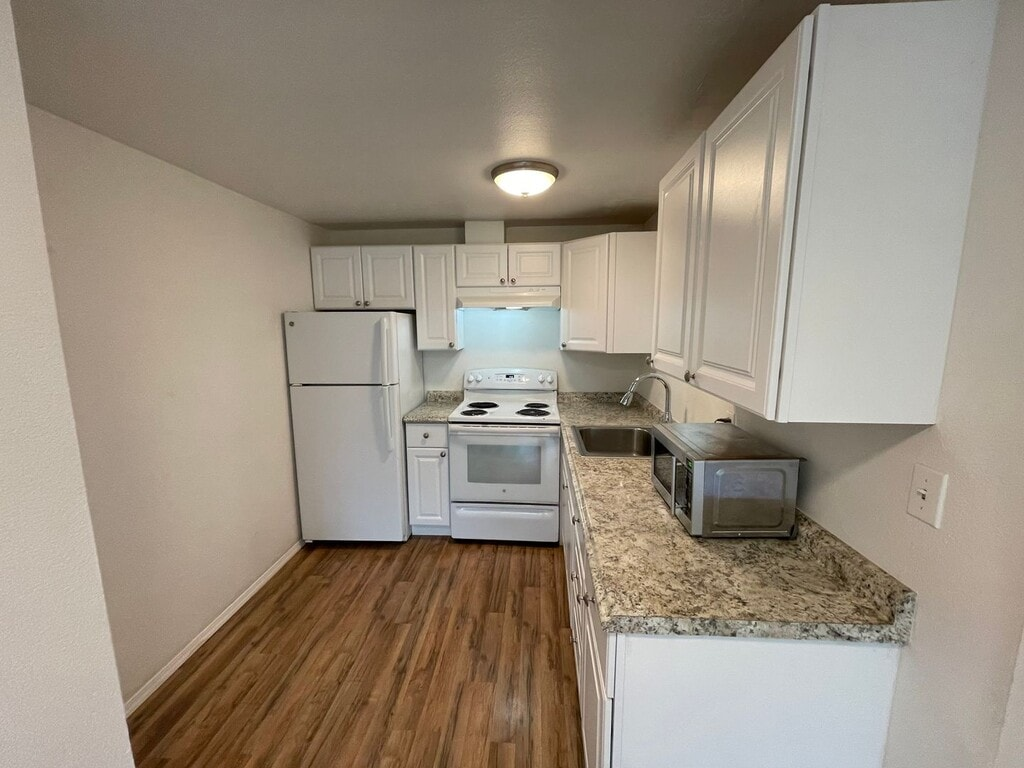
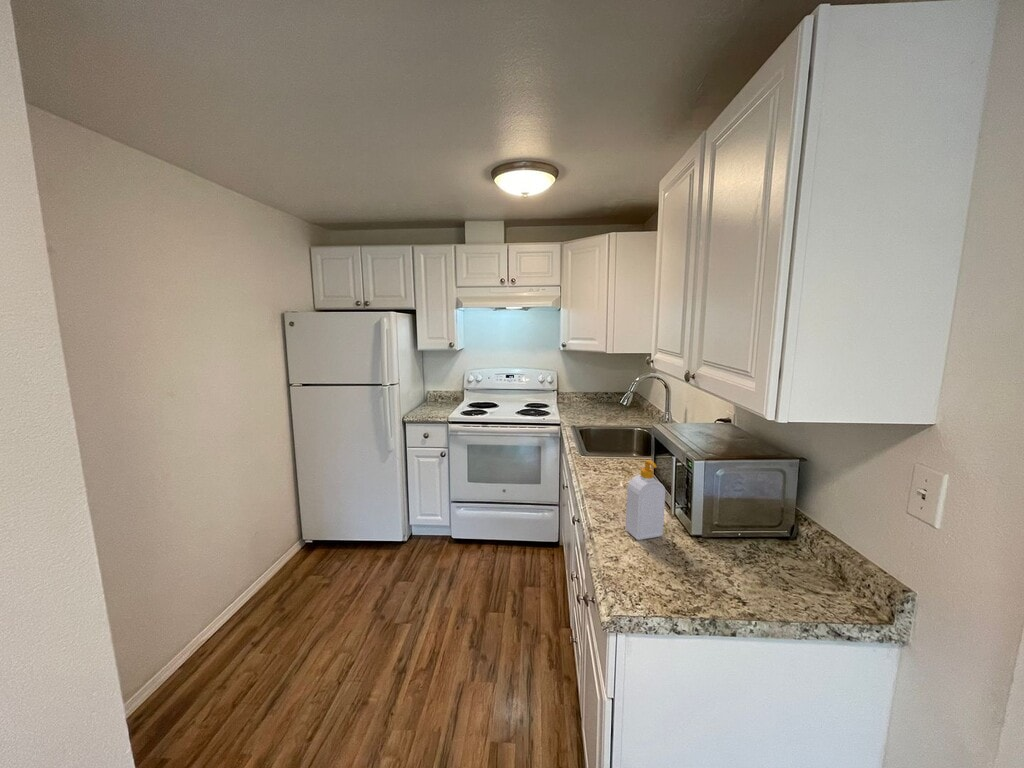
+ soap bottle (646, 497)
